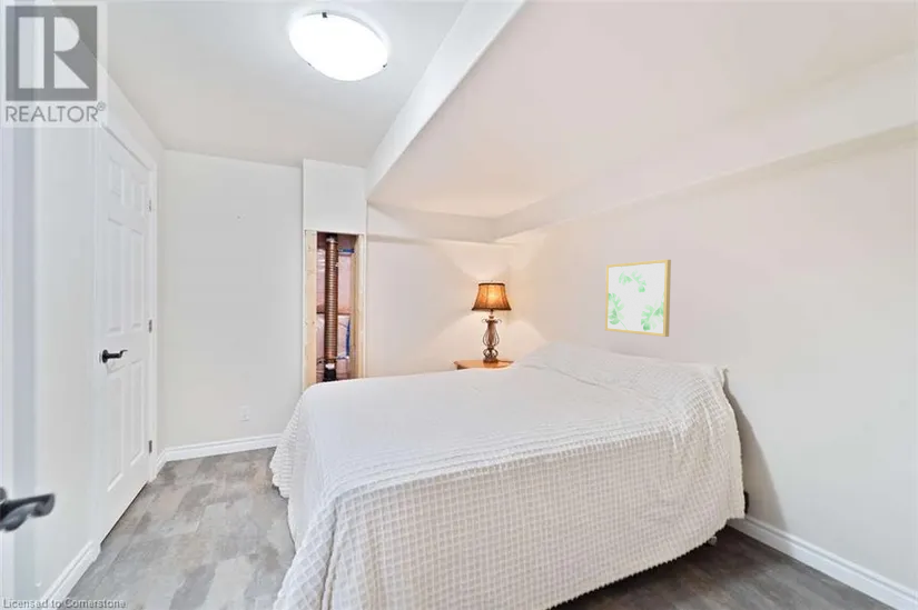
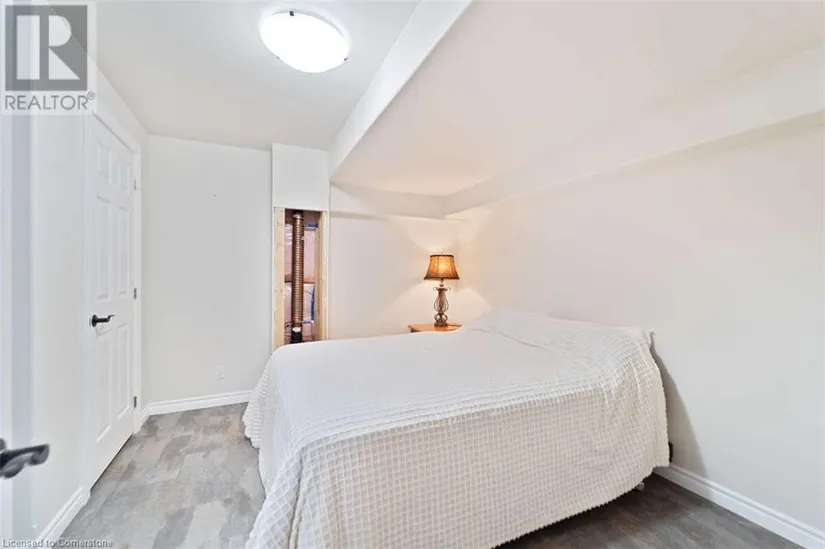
- wall art (634, 298)
